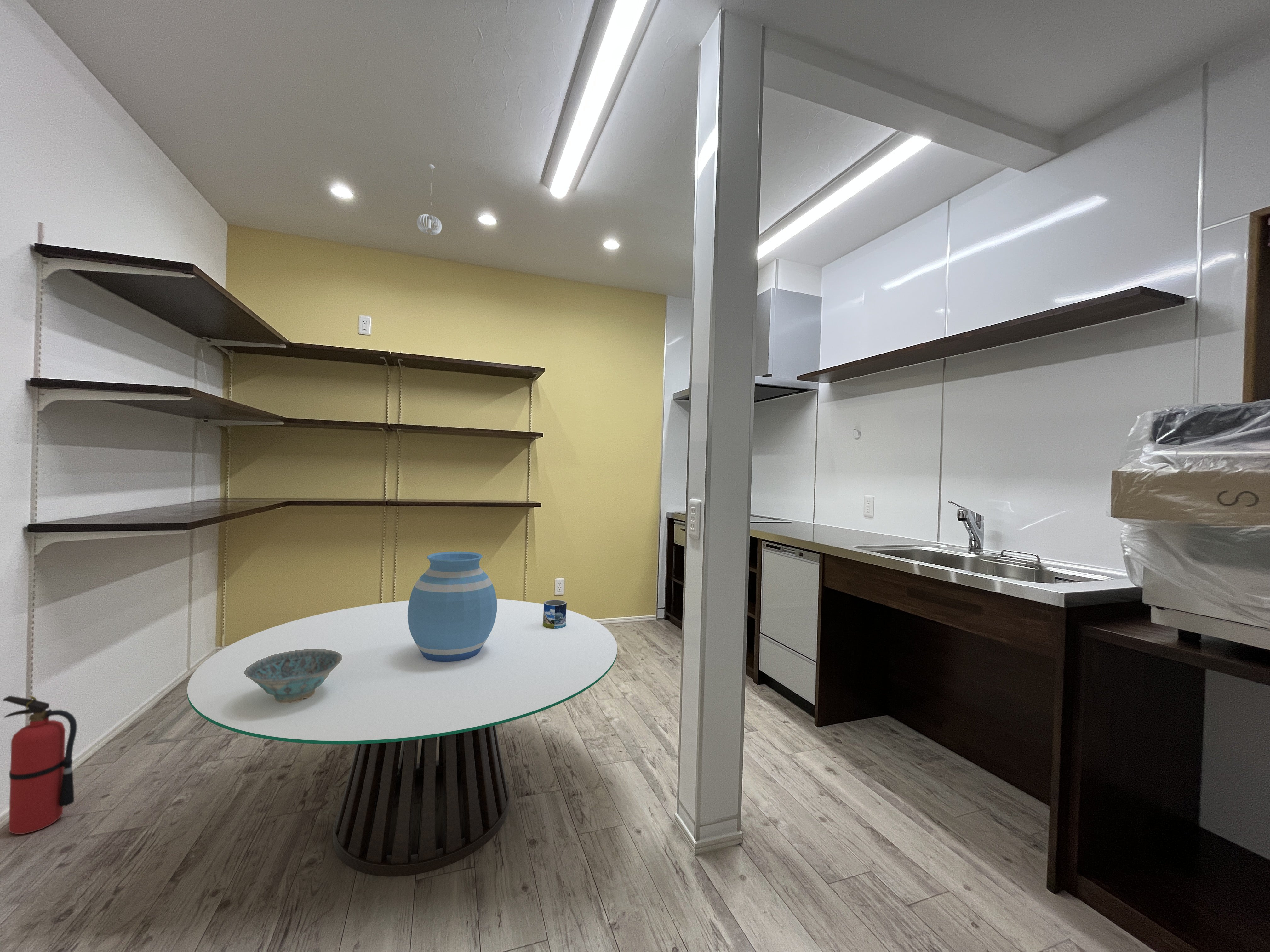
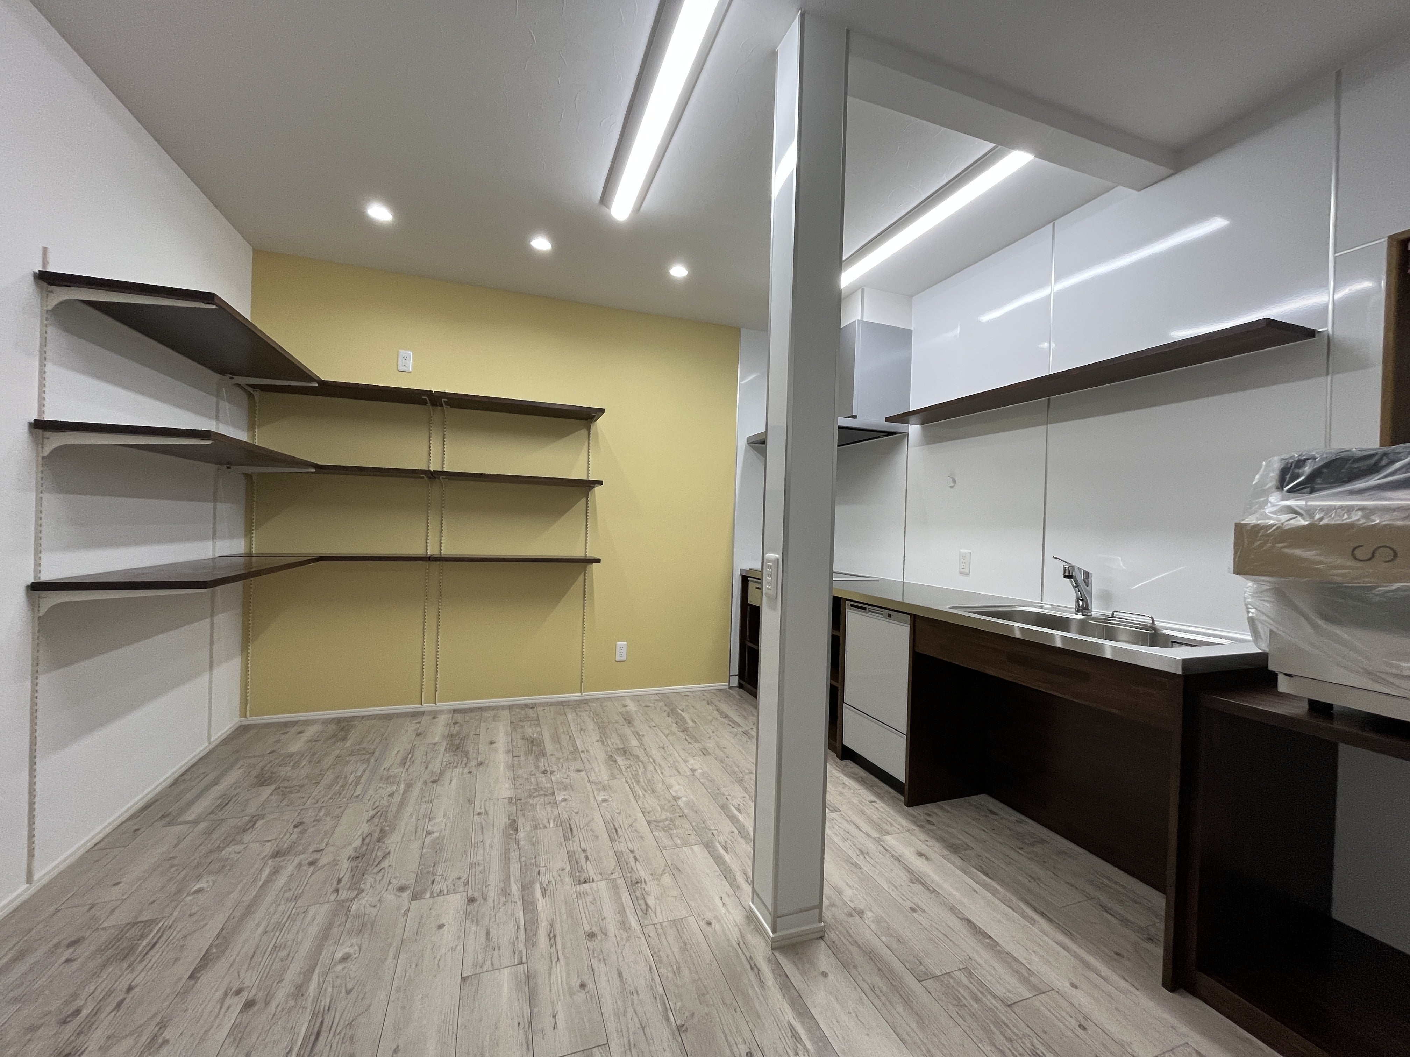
- mug (555, 612)
- fire extinguisher (40, 758)
- dining table (429, 728)
- pendant light (430, 196)
- vase (454, 603)
- ceramic bowl (295, 678)
